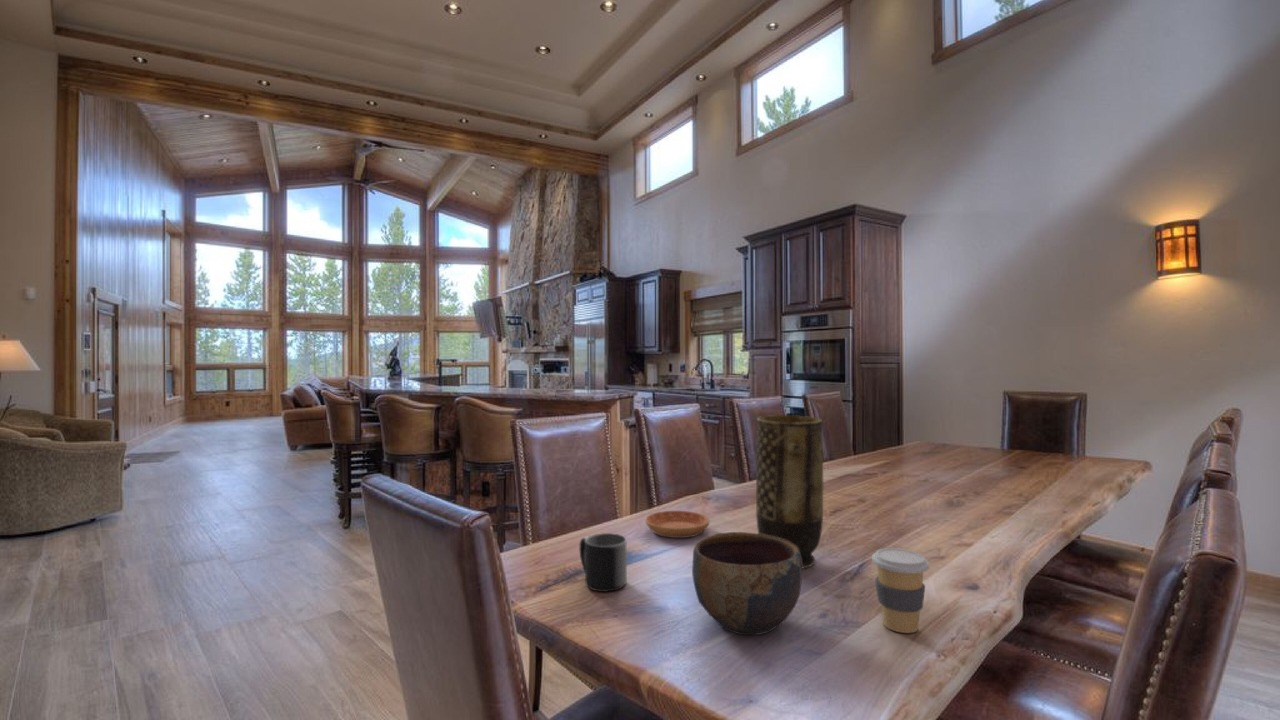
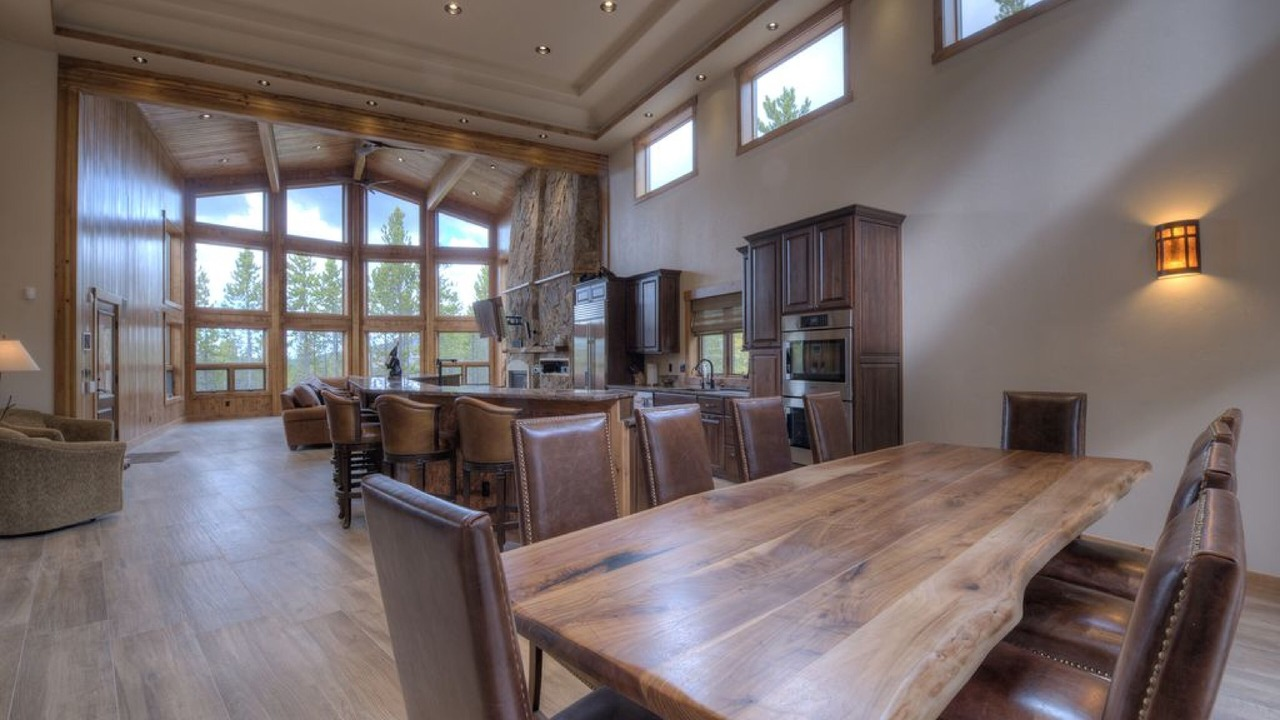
- saucer (677, 524)
- mug (600, 558)
- bowl (746, 583)
- vase (788, 489)
- coffee cup (900, 590)
